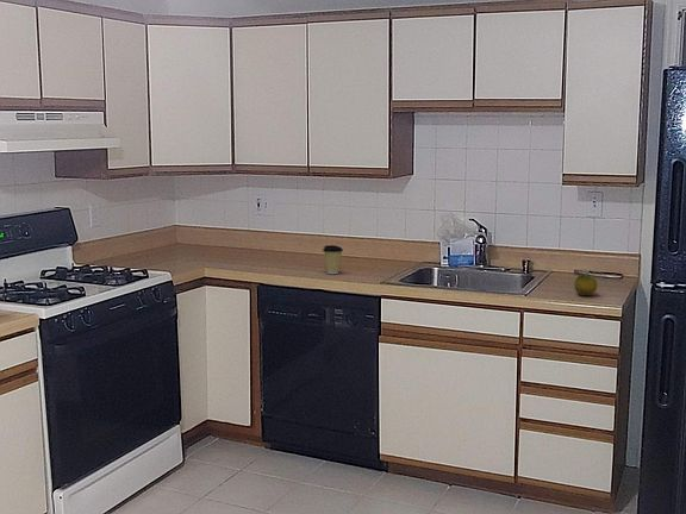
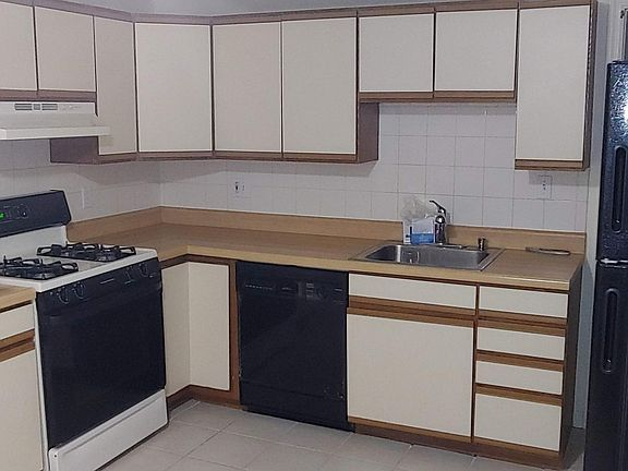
- coffee cup (332, 259)
- fruit (585, 284)
